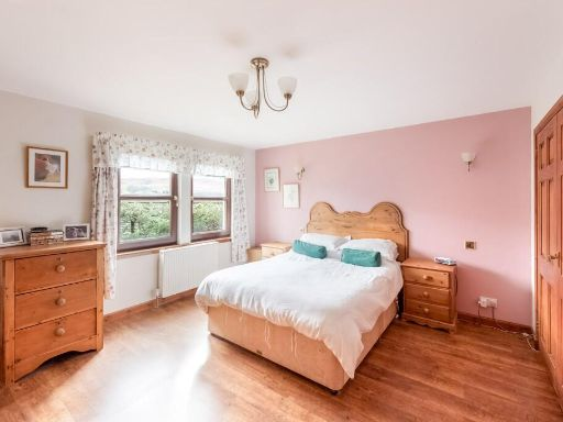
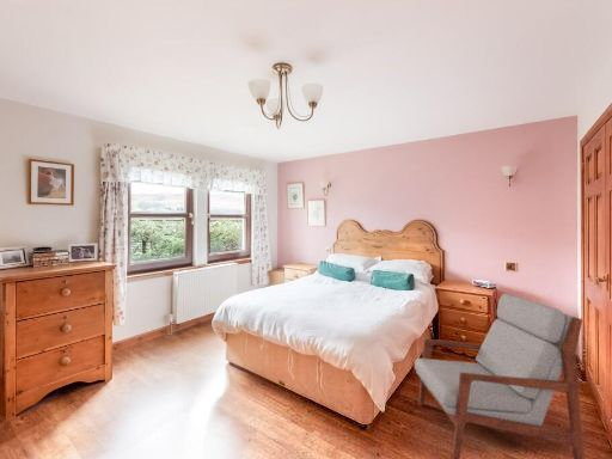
+ armchair (485, 365)
